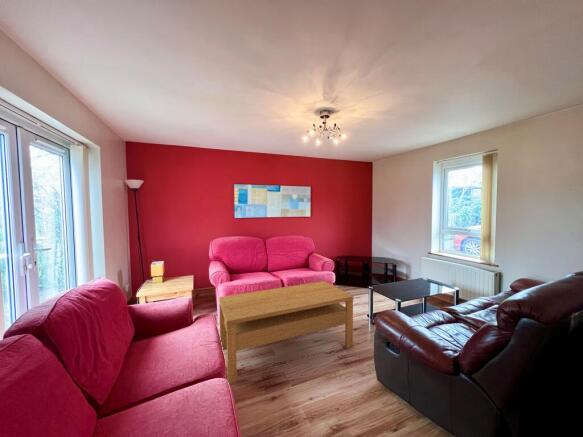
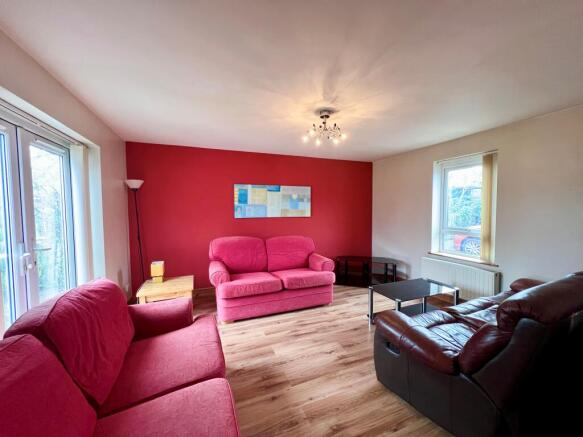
- coffee table (286, 322)
